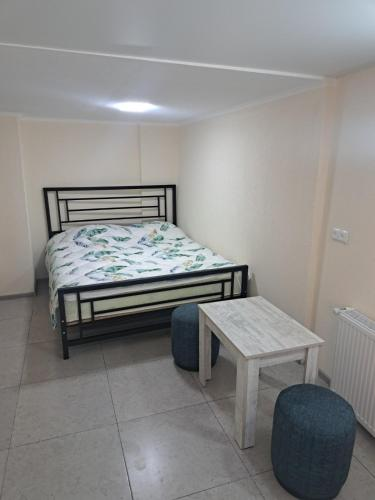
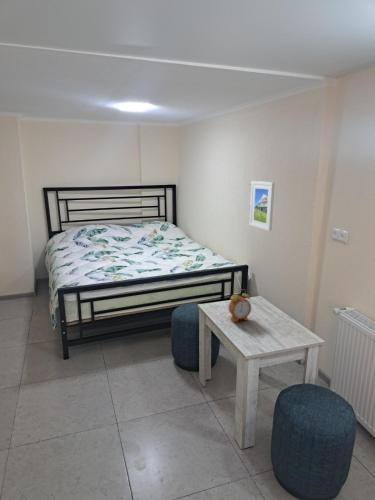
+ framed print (261, 205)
+ alarm clock (240, 304)
